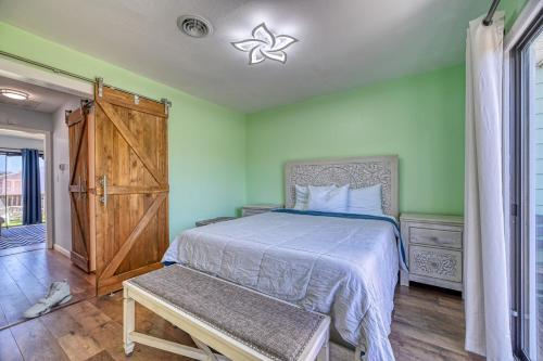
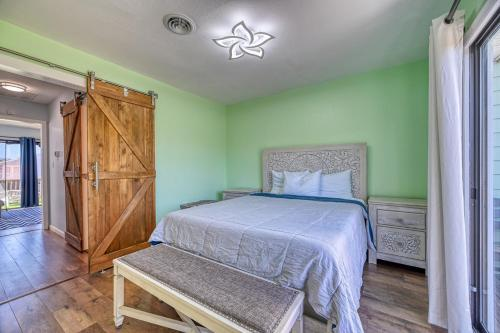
- sneaker (49, 296)
